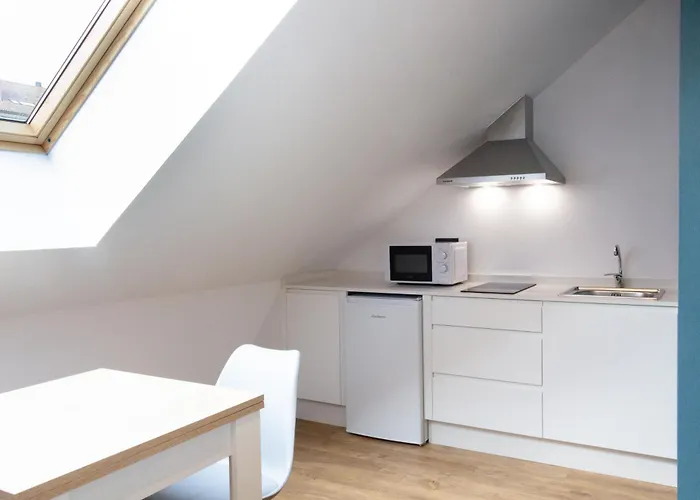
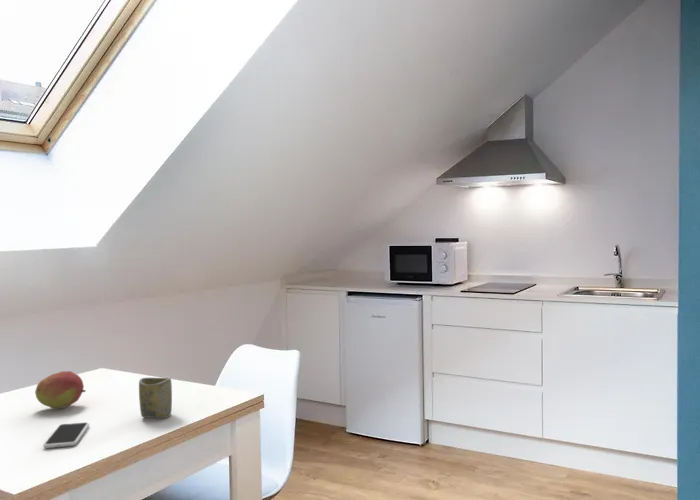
+ fruit (60, 389)
+ smartphone (67, 434)
+ cup (155, 397)
